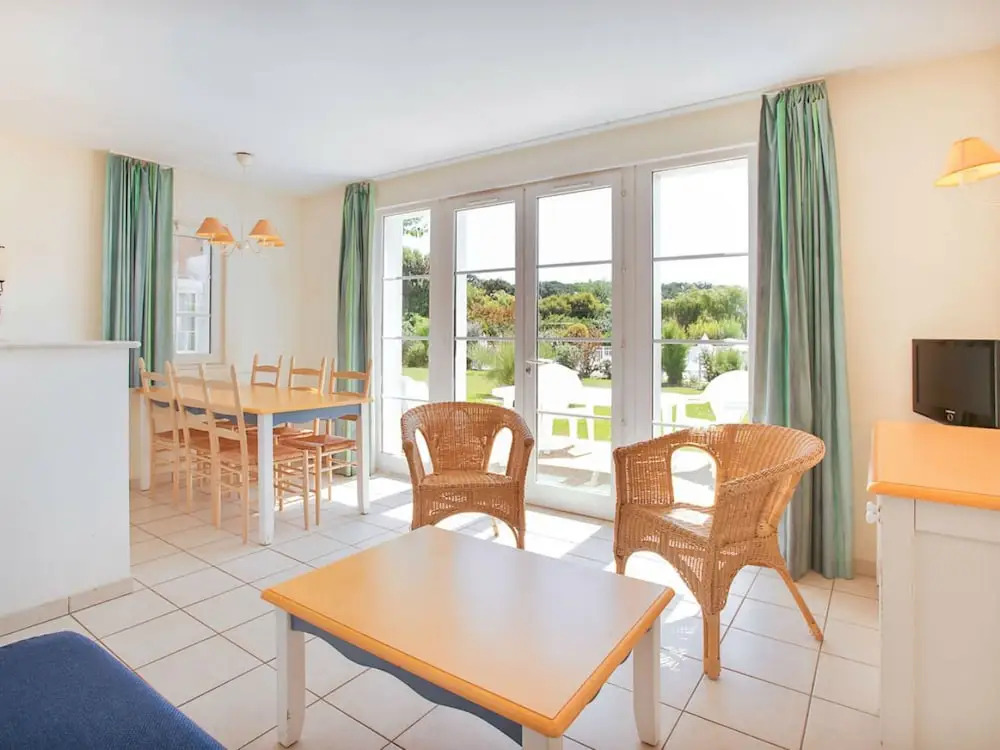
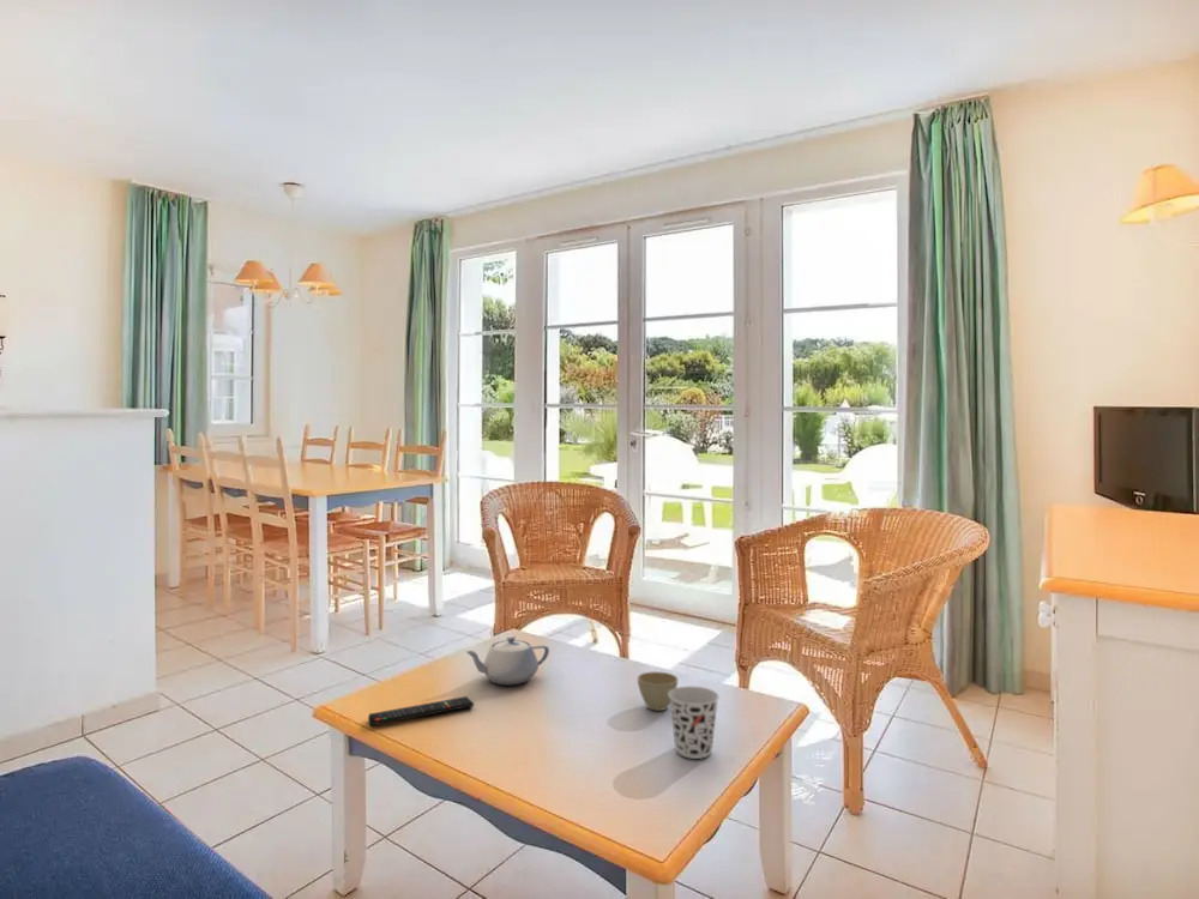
+ teapot (508, 658)
+ flower pot (657, 692)
+ remote control (421, 711)
+ cup (693, 723)
